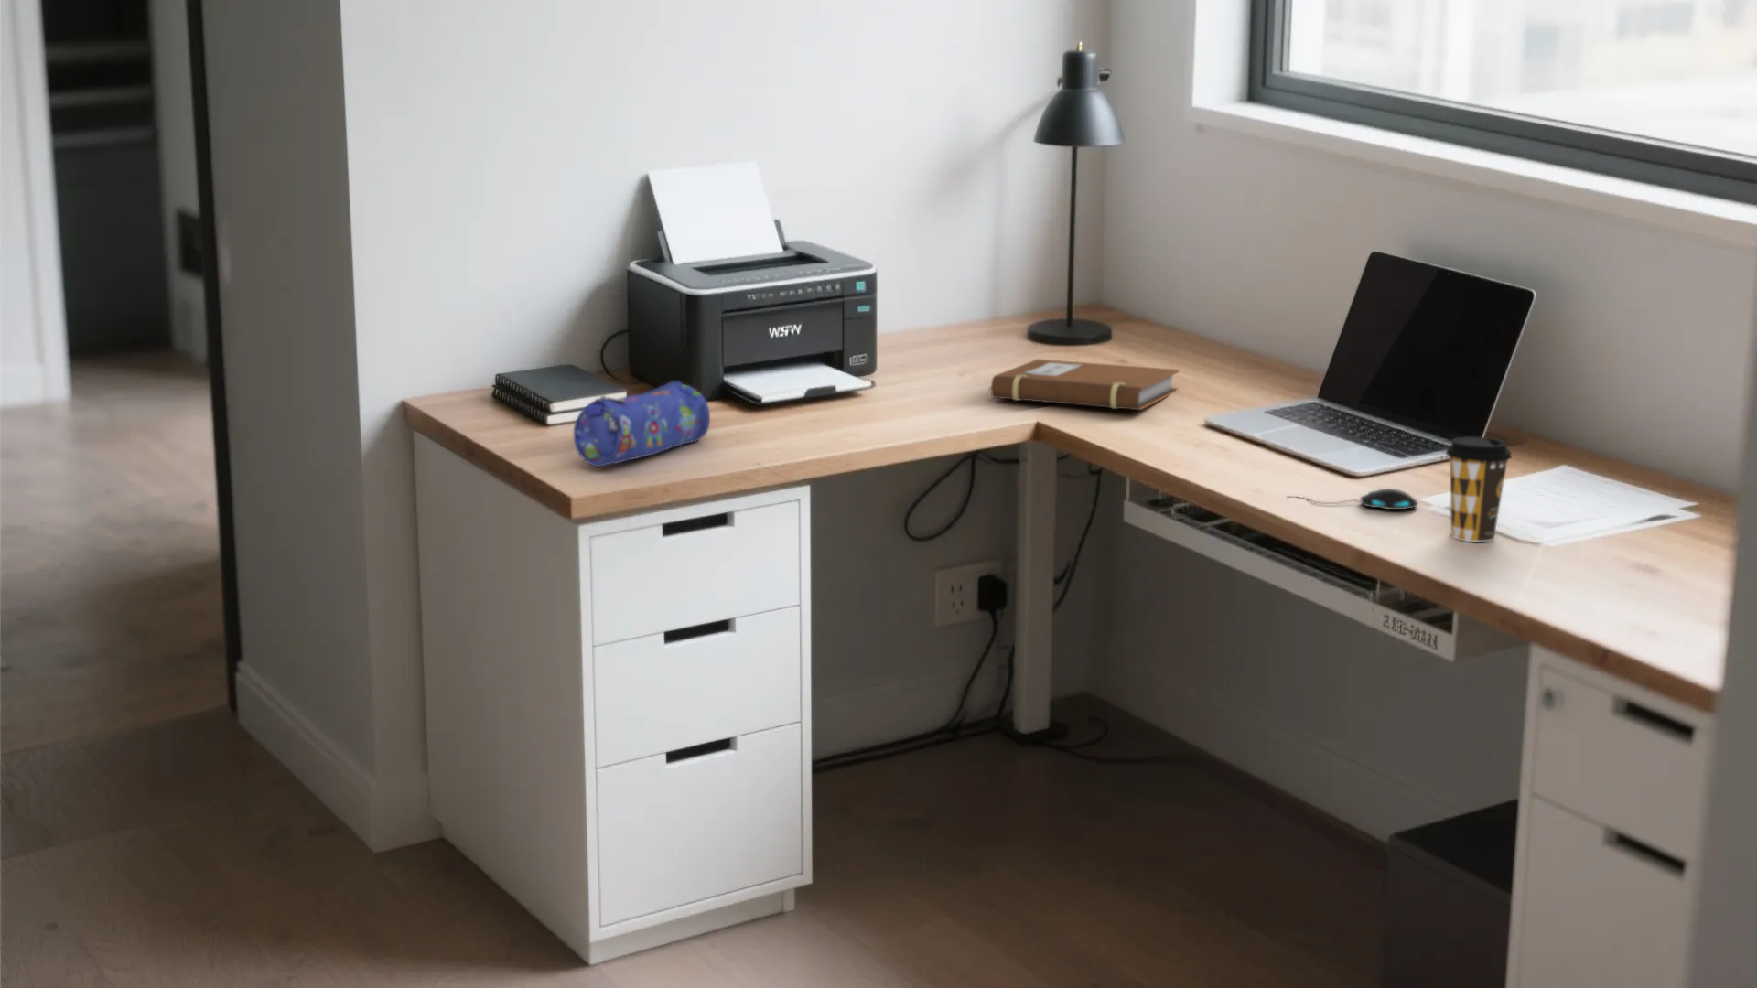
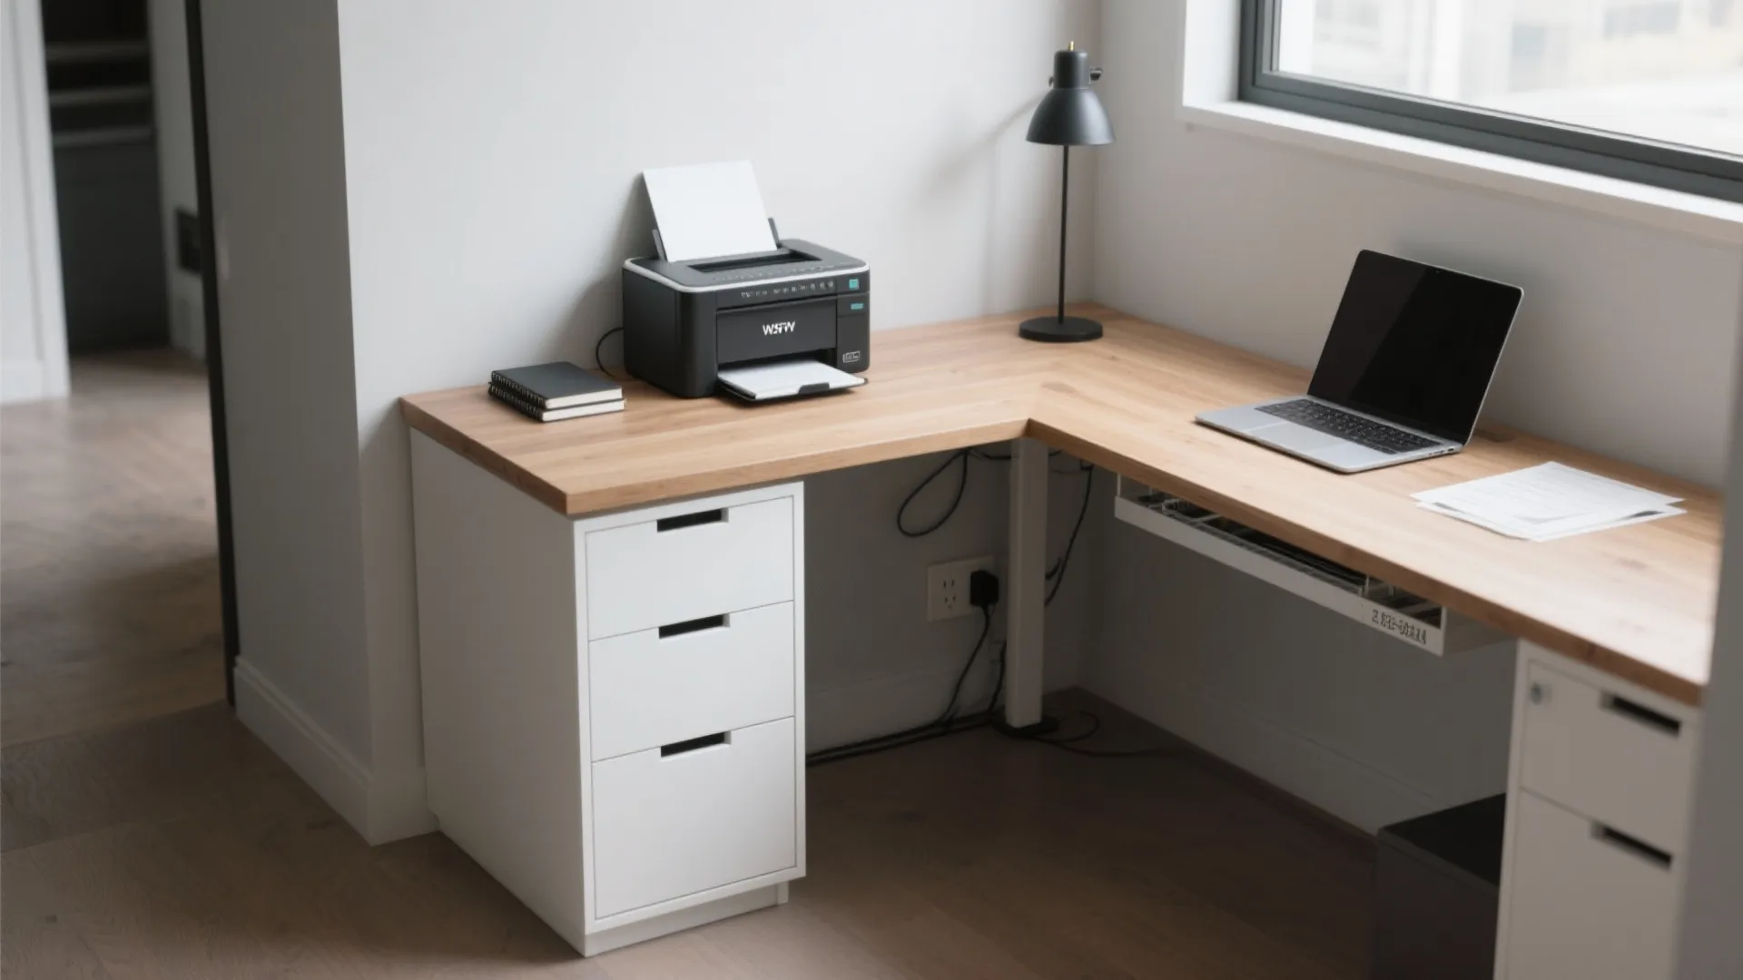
- pencil case (642, 421)
- mouse (1360, 497)
- coffee cup (1475, 490)
- notebook (1081, 384)
